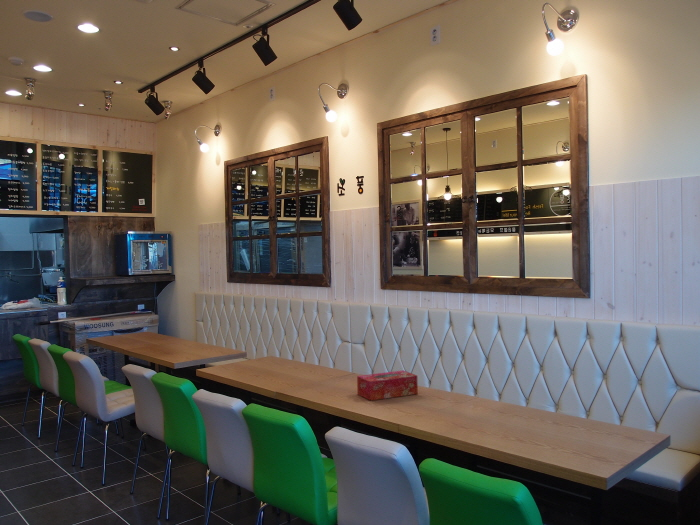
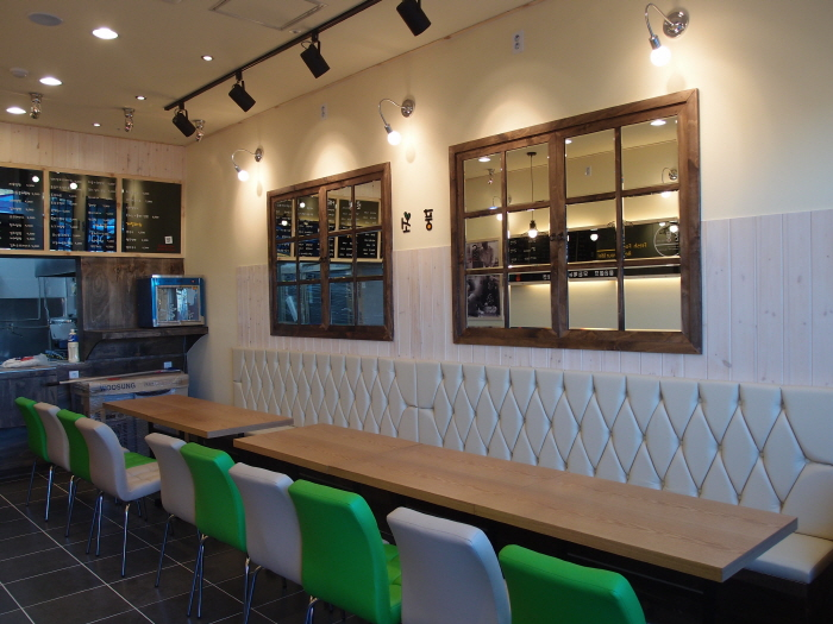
- tissue box (387, 384)
